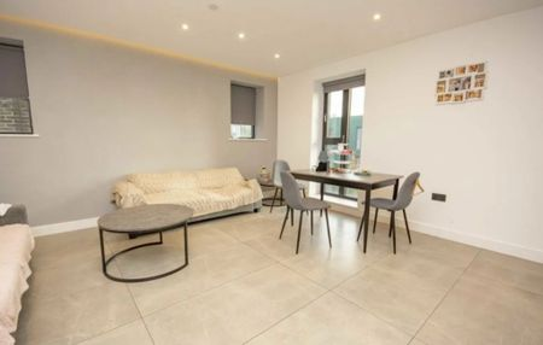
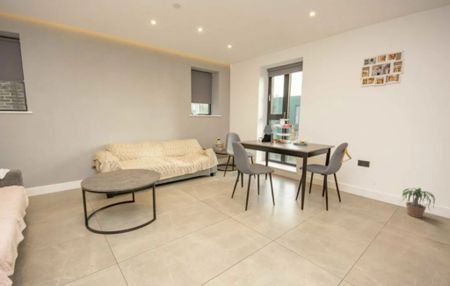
+ potted plant (417, 202)
